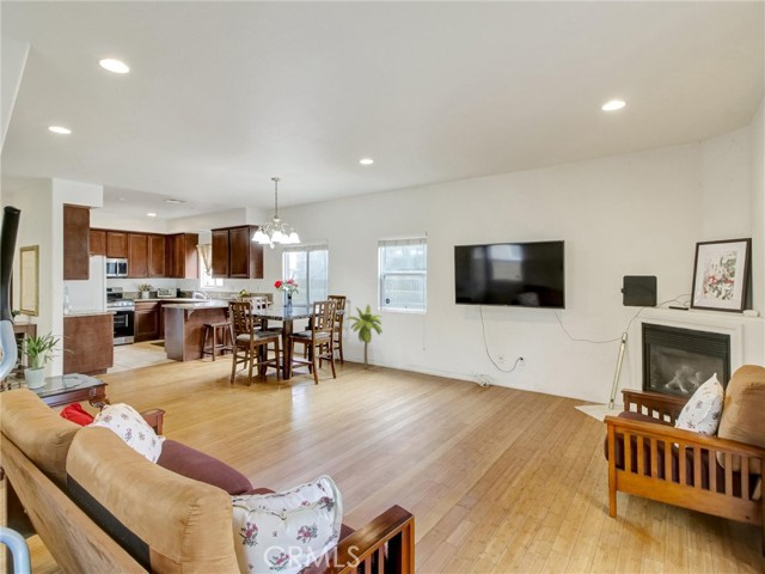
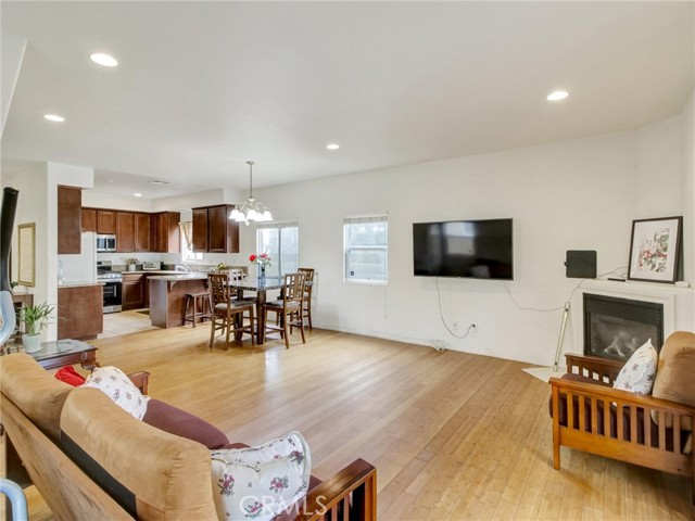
- palm tree (366, 336)
